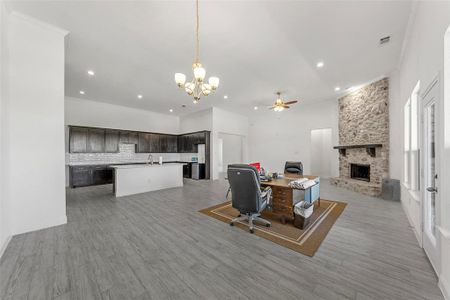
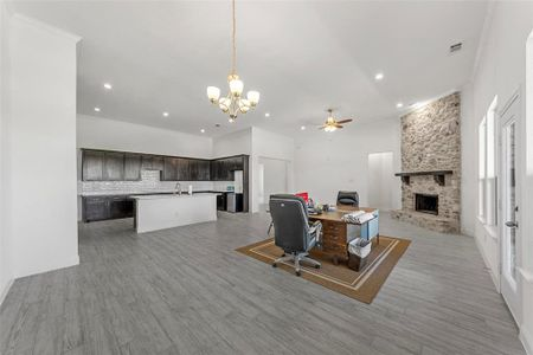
- air purifier (391, 189)
